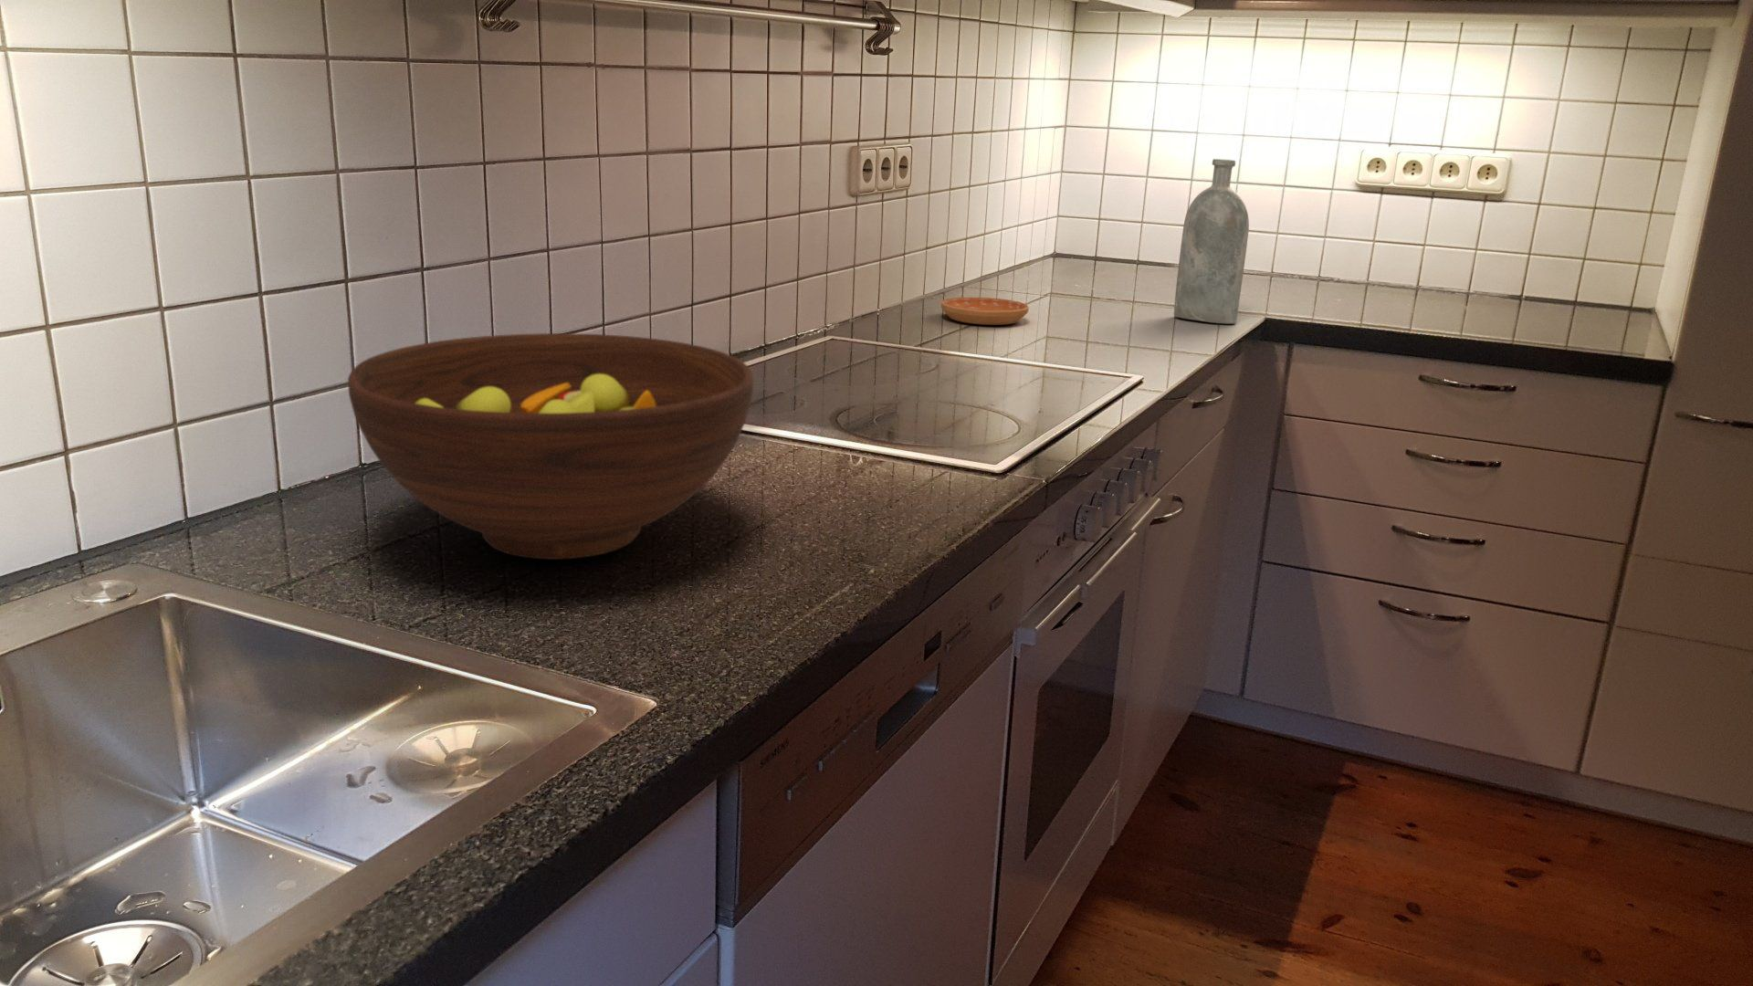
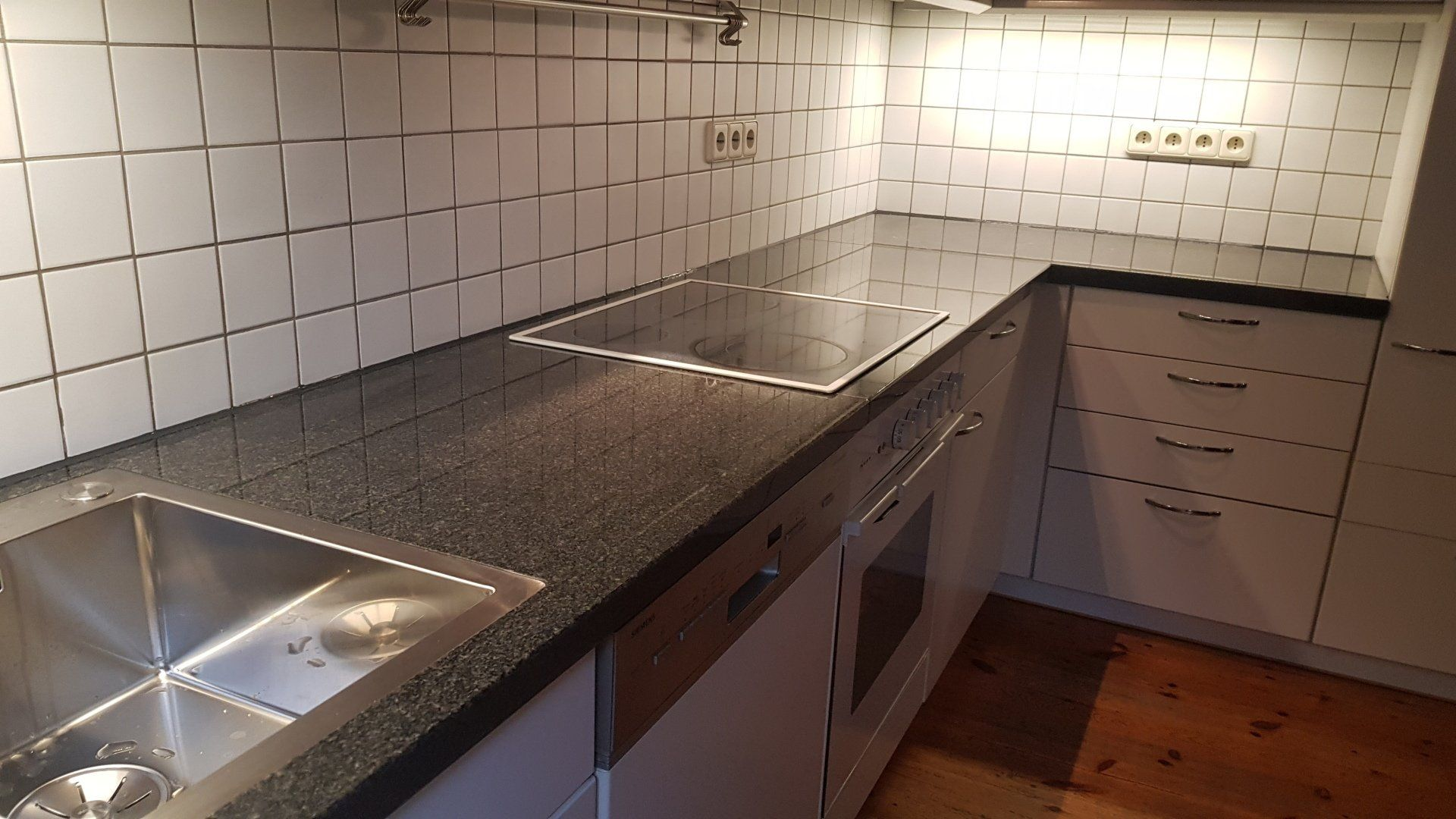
- fruit bowl (560, 455)
- bottle (1214, 240)
- saucer (984, 312)
